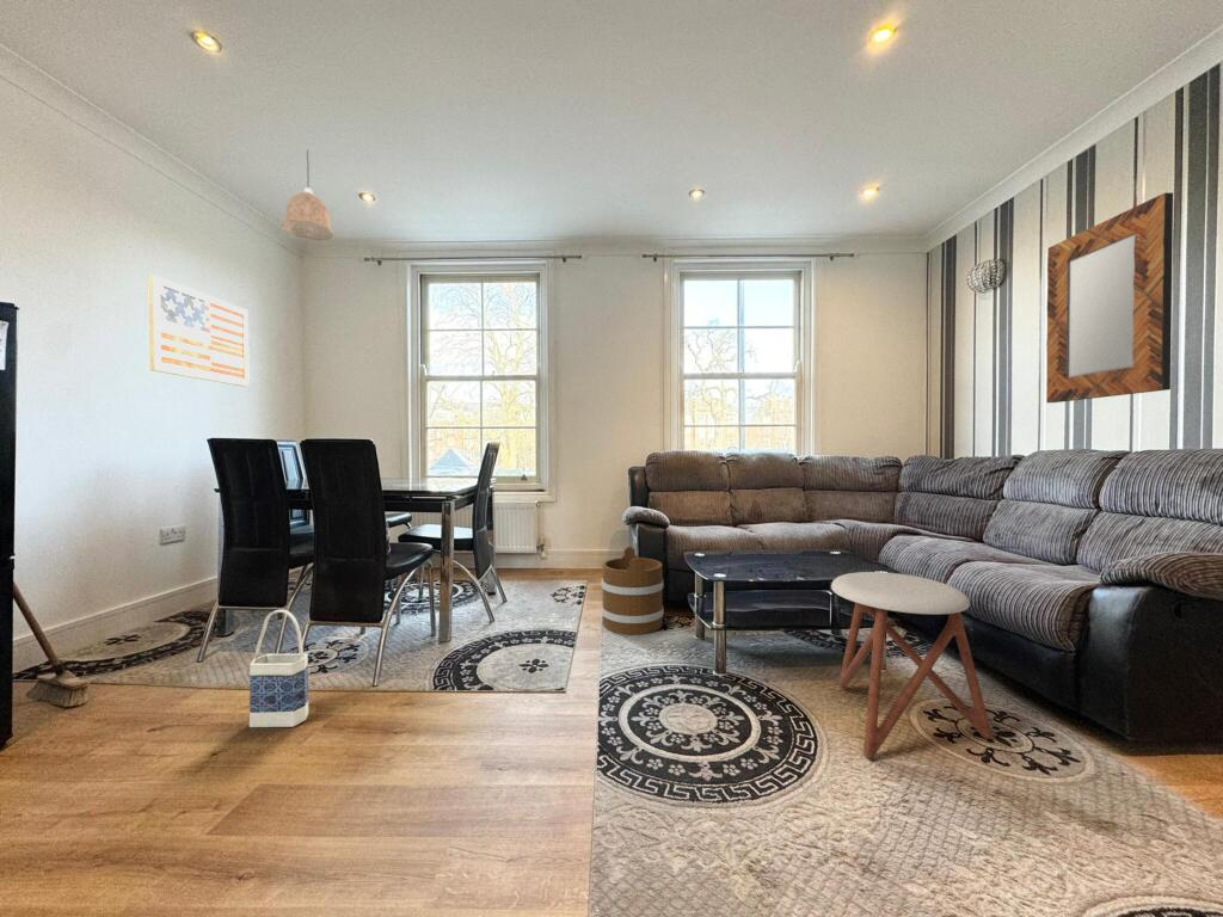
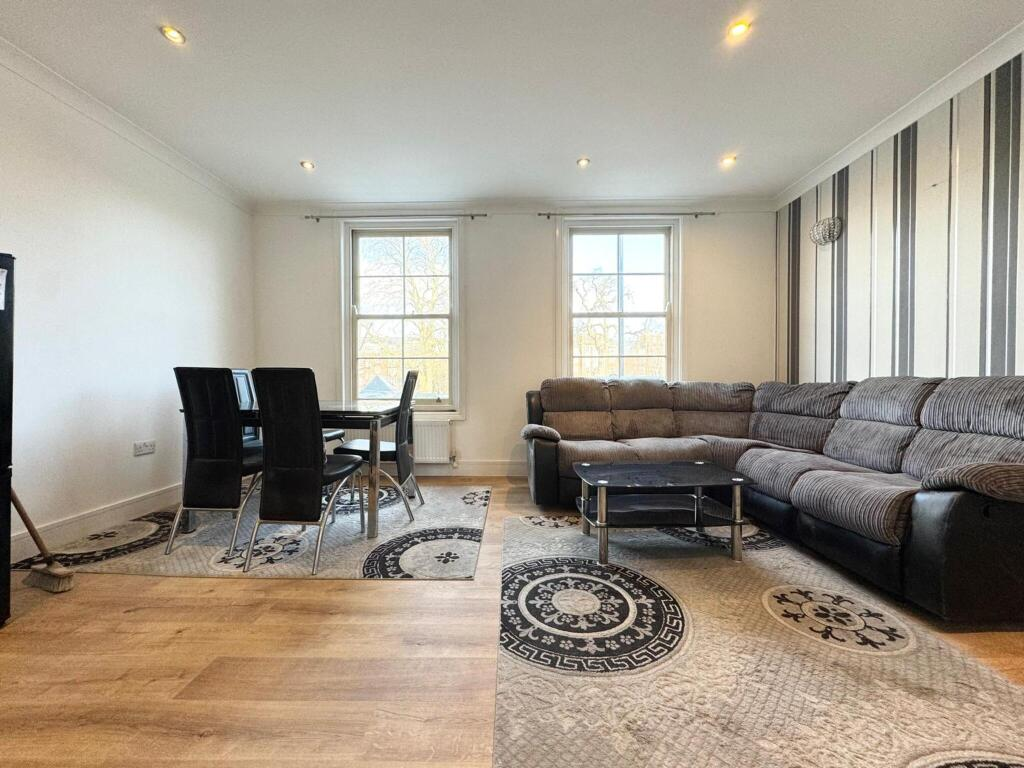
- wall art (204, 337)
- bucket (632, 587)
- home mirror (1101, 310)
- bag (278, 665)
- stool (908, 656)
- pendant lamp (307, 190)
